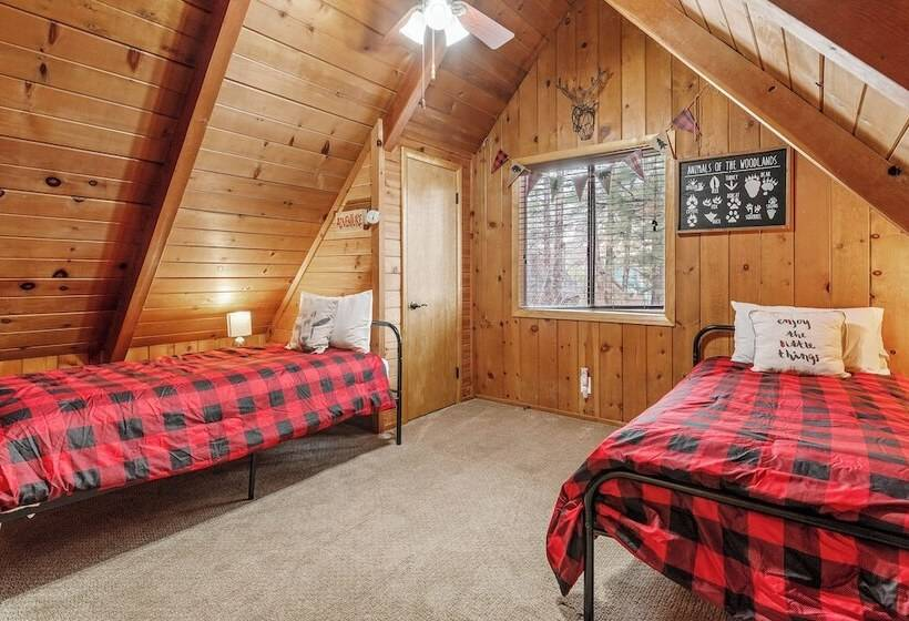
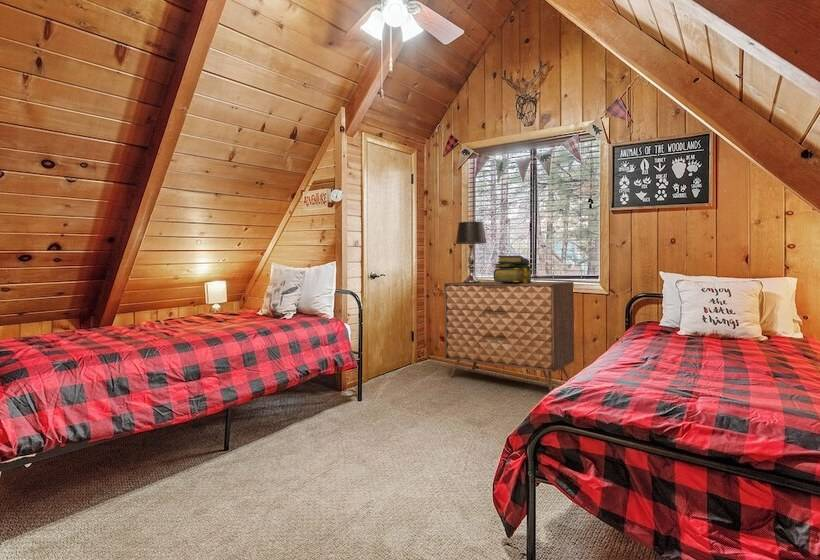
+ table lamp (471, 252)
+ stack of books (512, 269)
+ dresser (507, 332)
